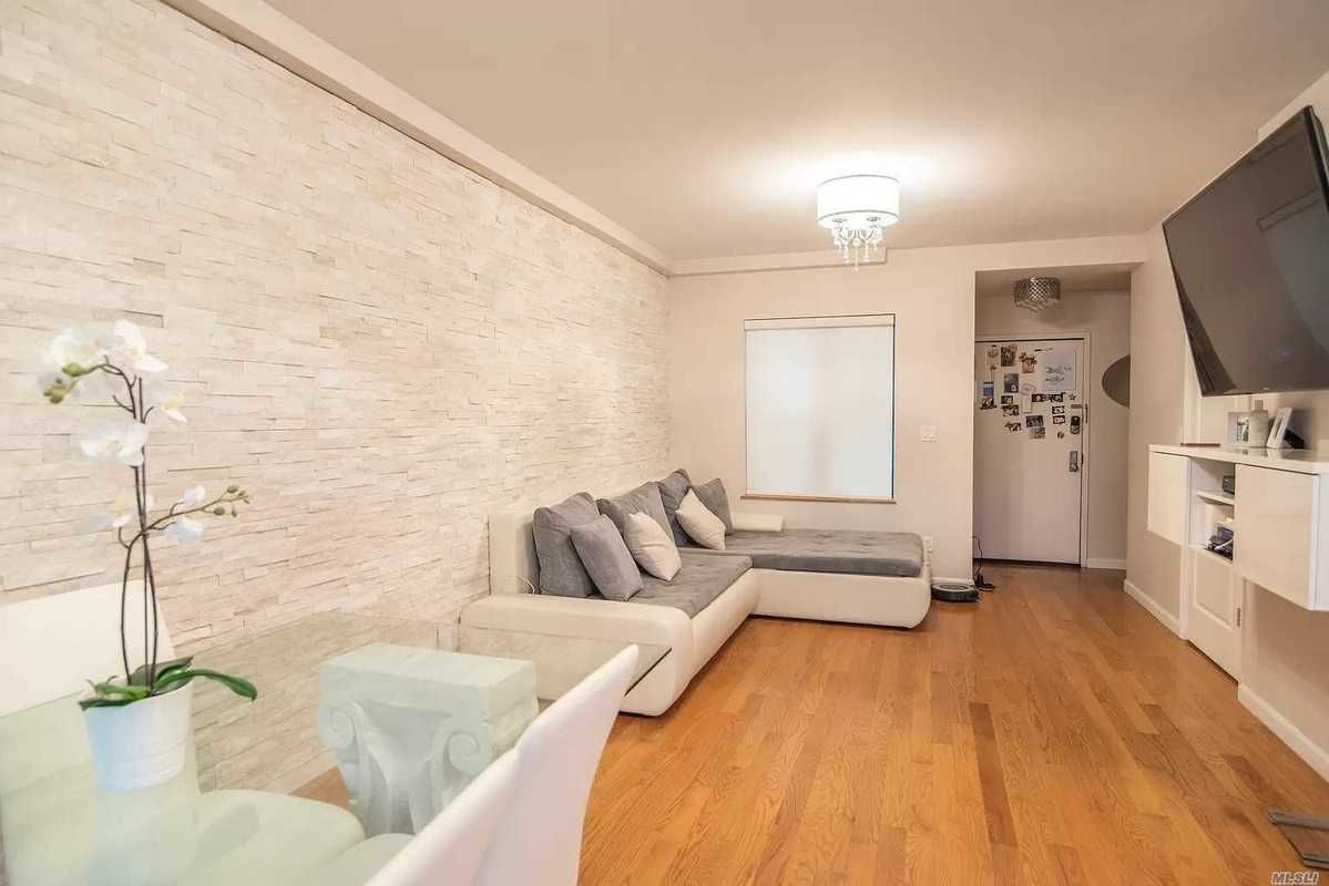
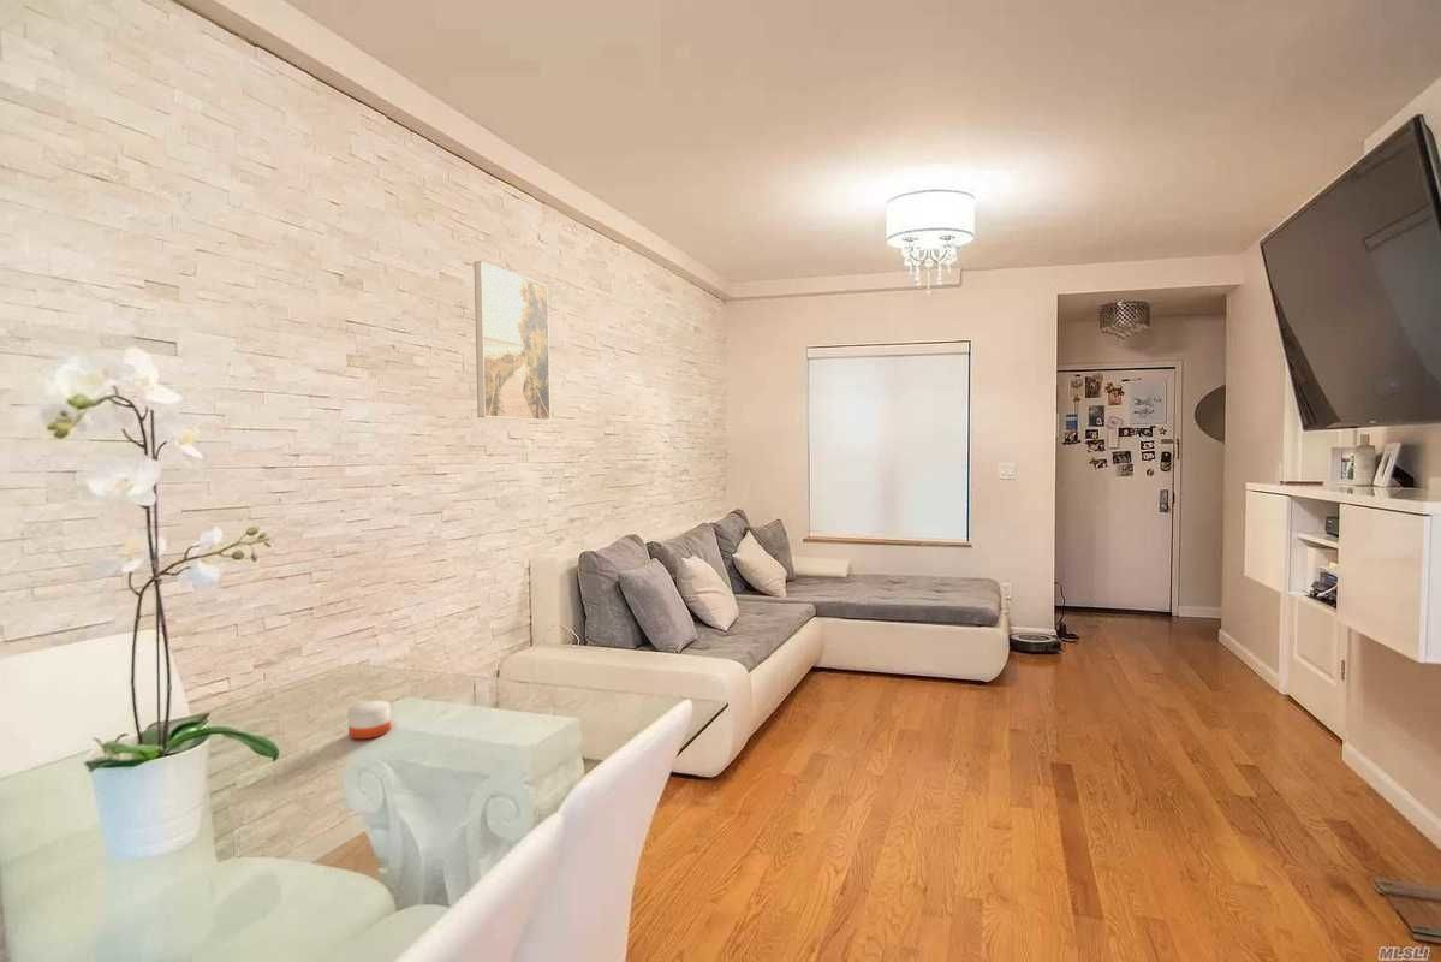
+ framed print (514, 346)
+ candle (369, 705)
